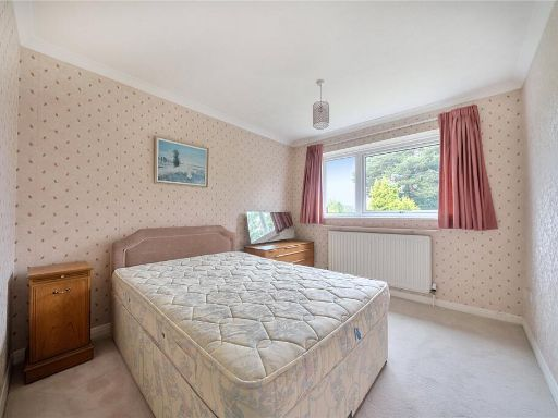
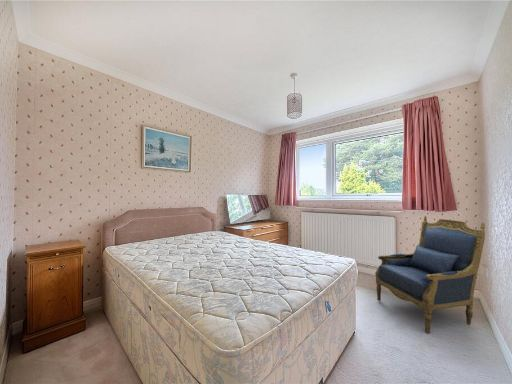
+ armchair (424, 265)
